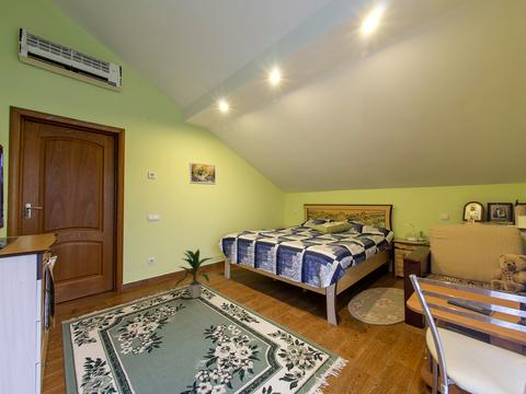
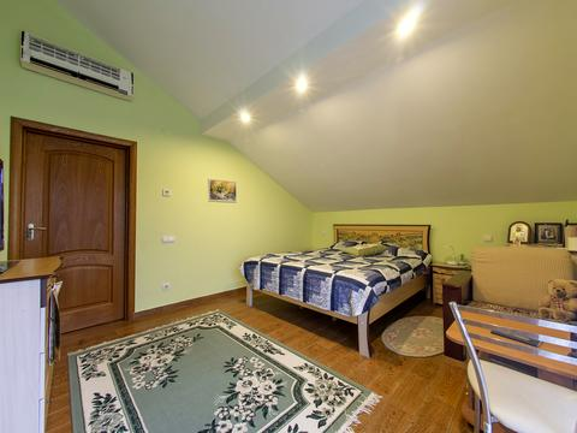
- indoor plant (193, 271)
